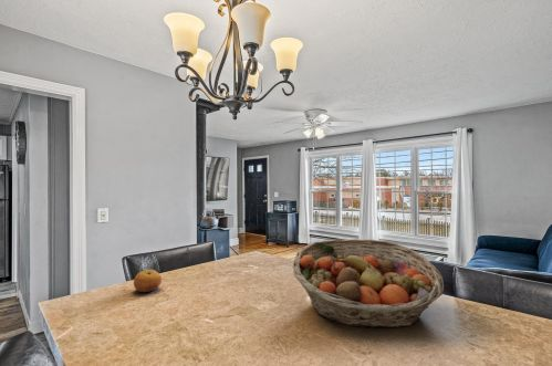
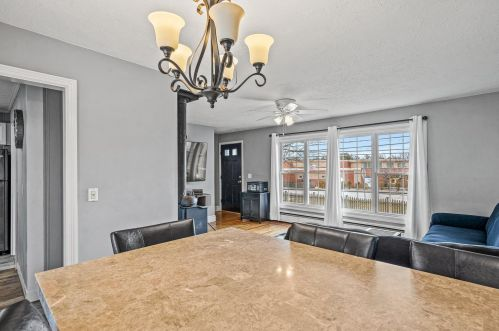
- fruit (147, 280)
- fruit basket (363, 278)
